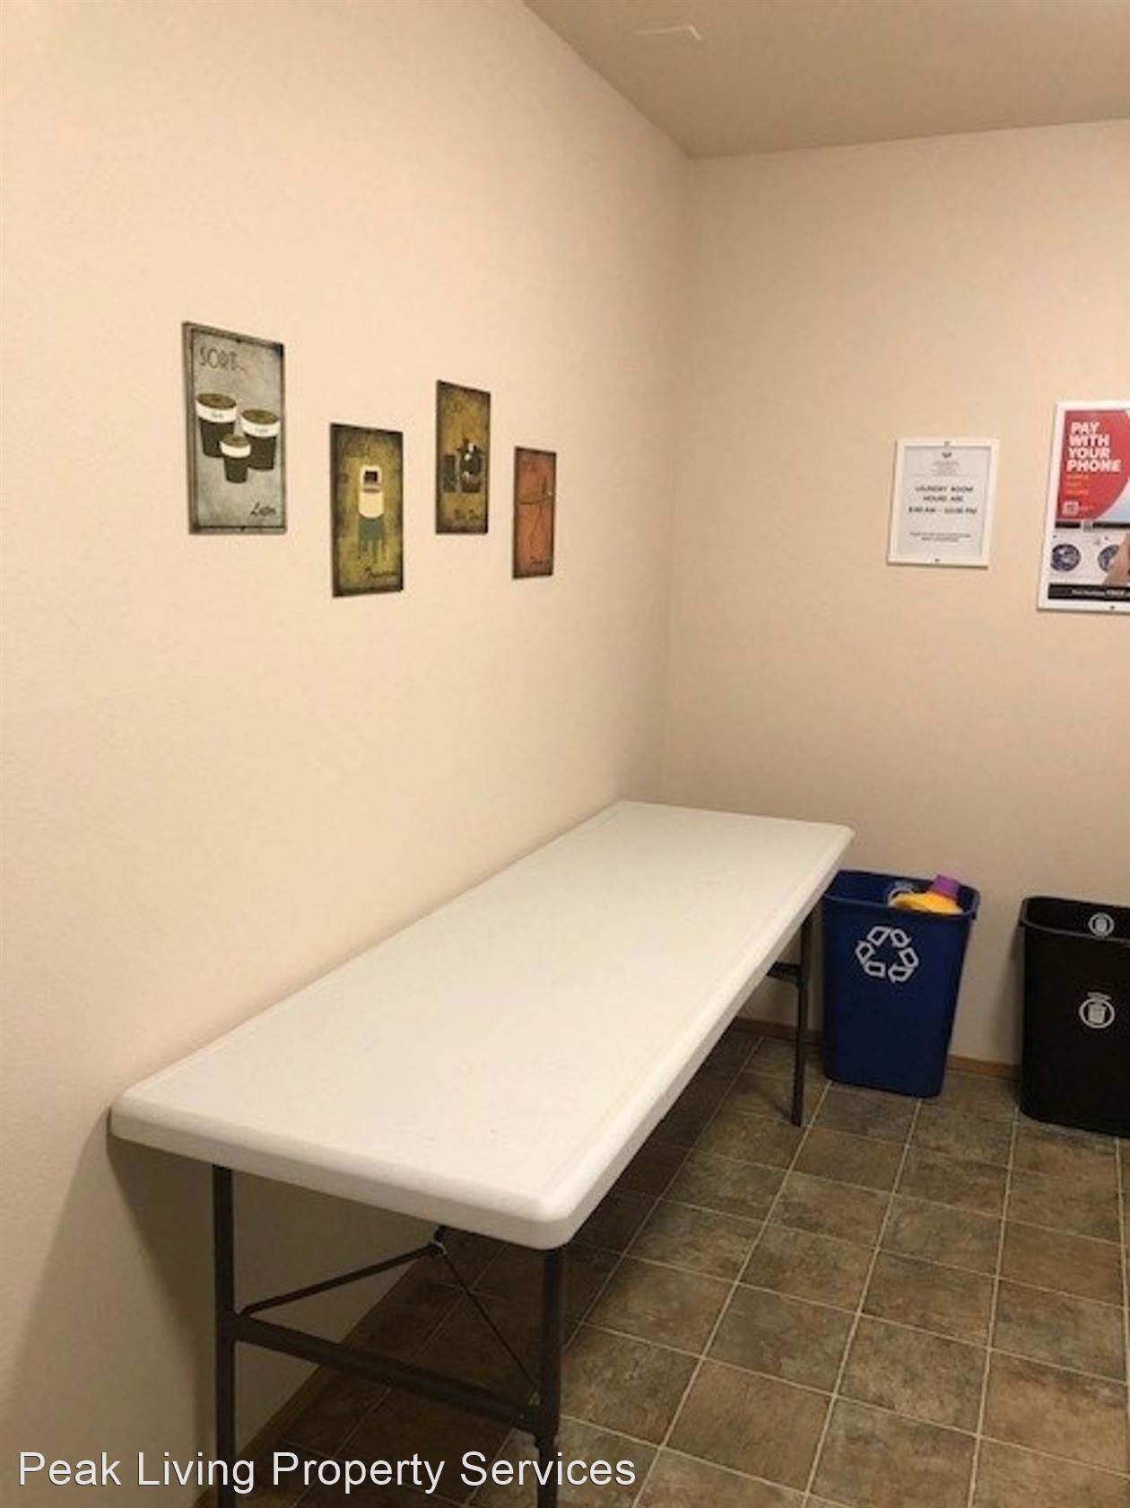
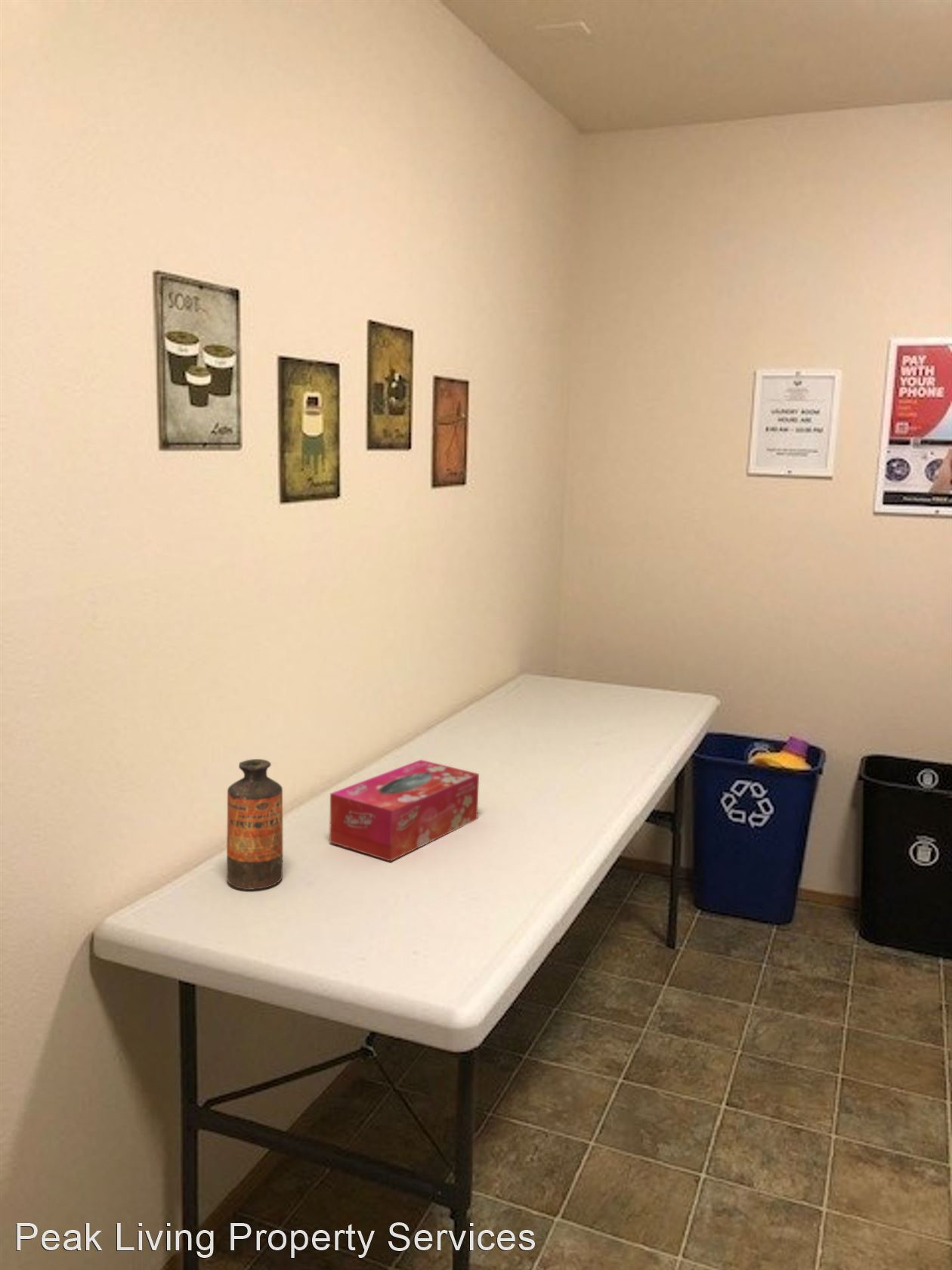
+ tissue box (406, 807)
+ bottle (255, 821)
